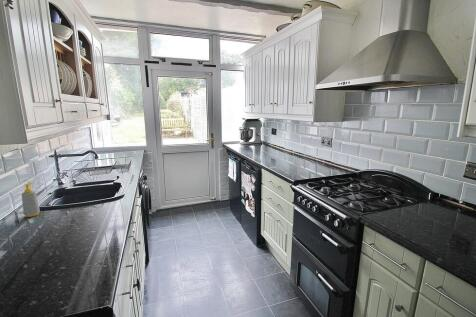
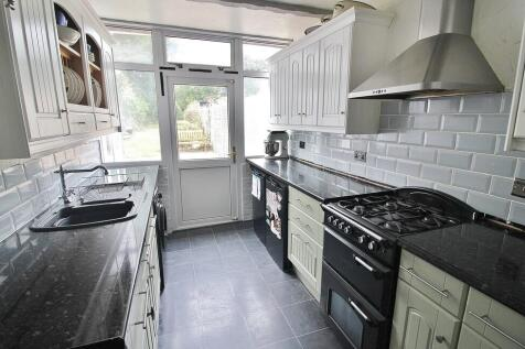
- soap bottle (29, 199)
